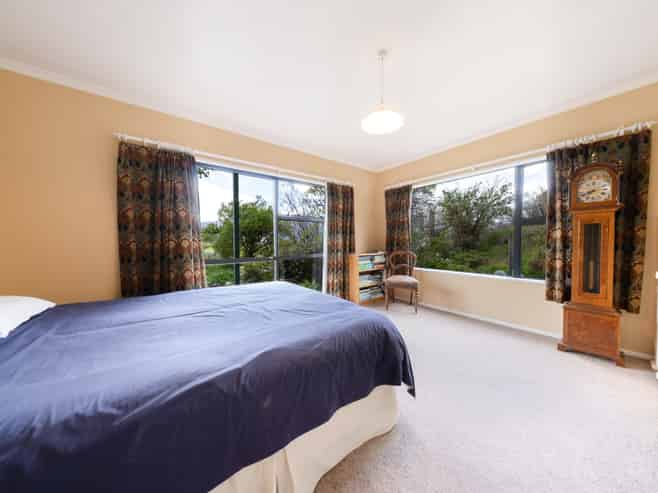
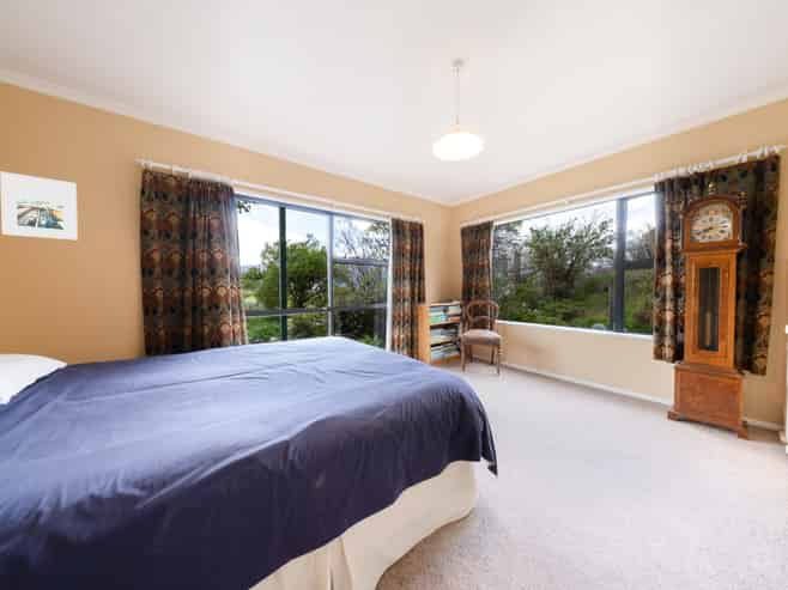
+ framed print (41, 207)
